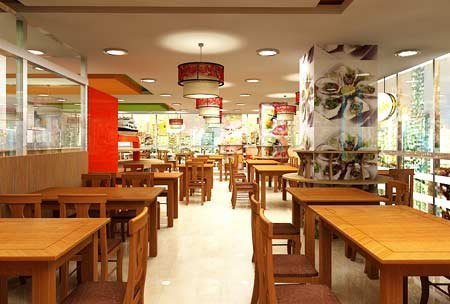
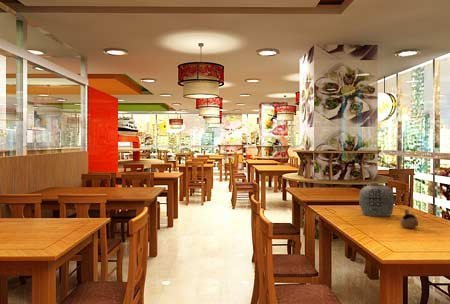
+ vase (376, 198)
+ cup (409, 218)
